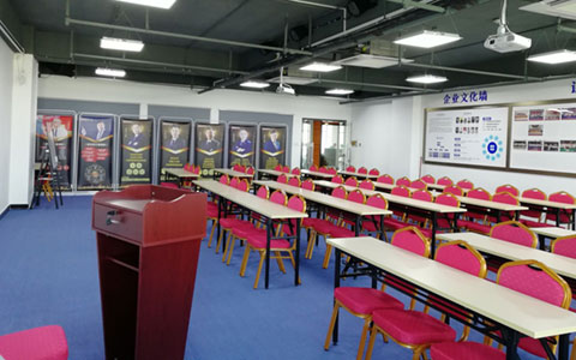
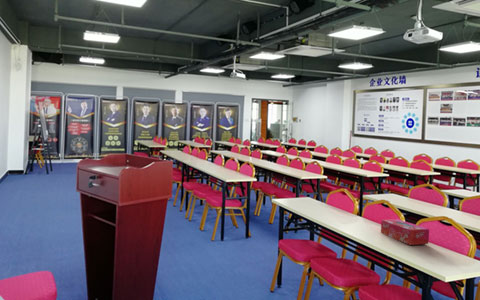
+ tissue box (403, 231)
